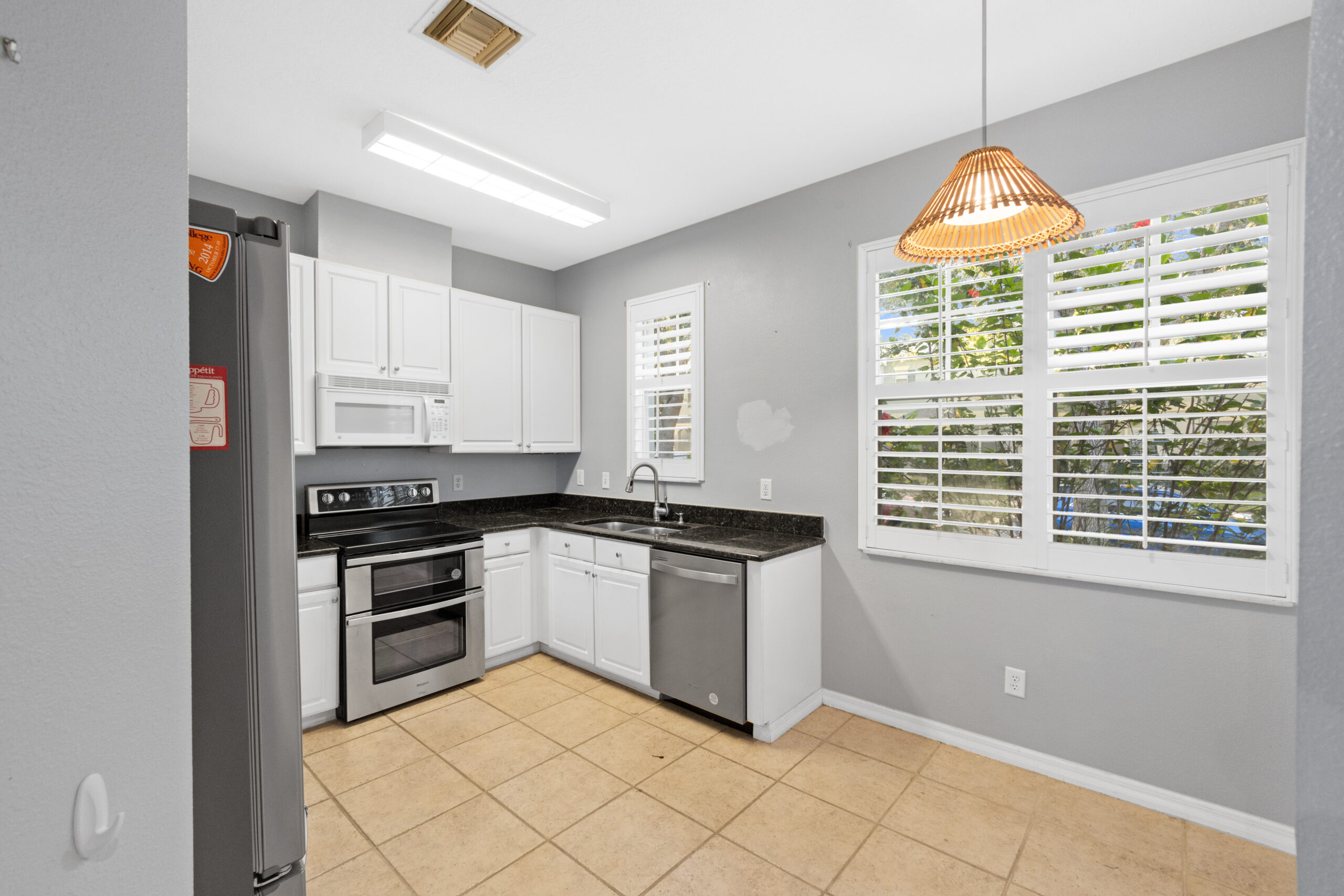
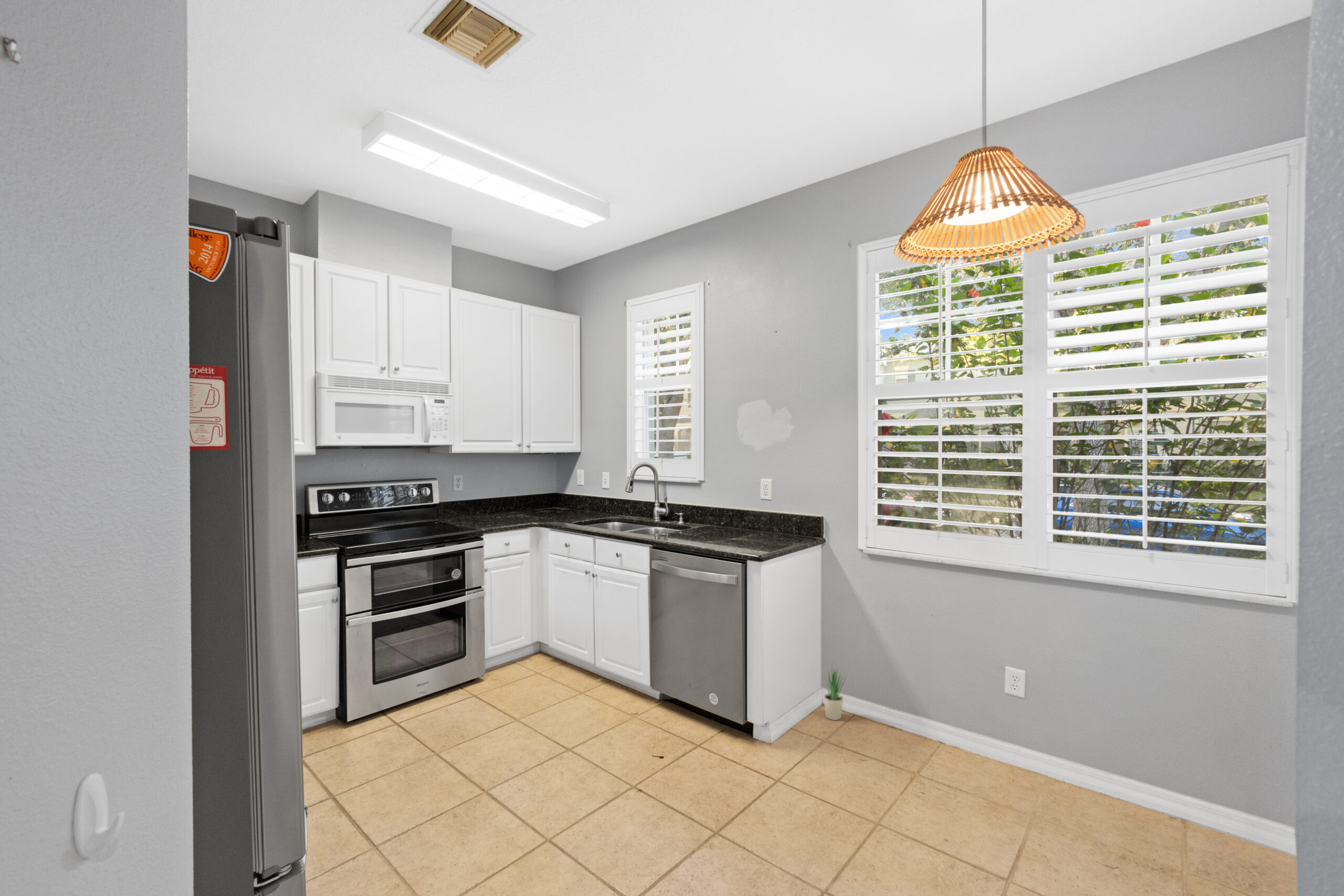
+ potted plant (835, 690)
